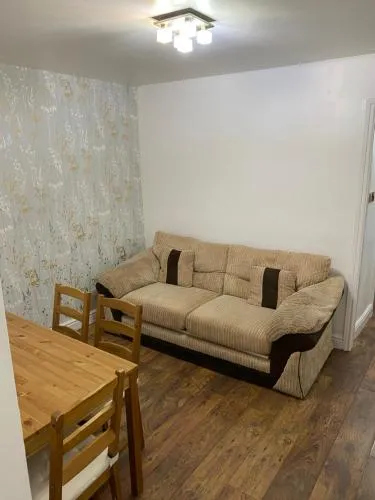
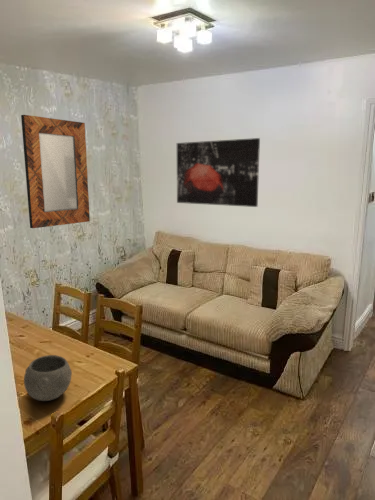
+ bowl (48, 379)
+ wall art (215, 173)
+ home mirror (58, 173)
